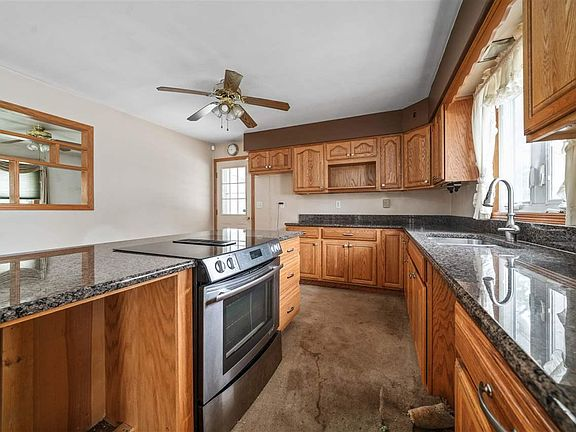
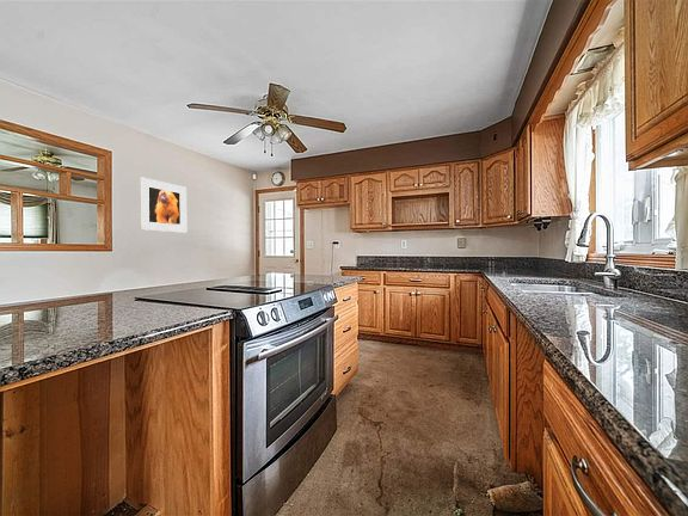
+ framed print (165, 207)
